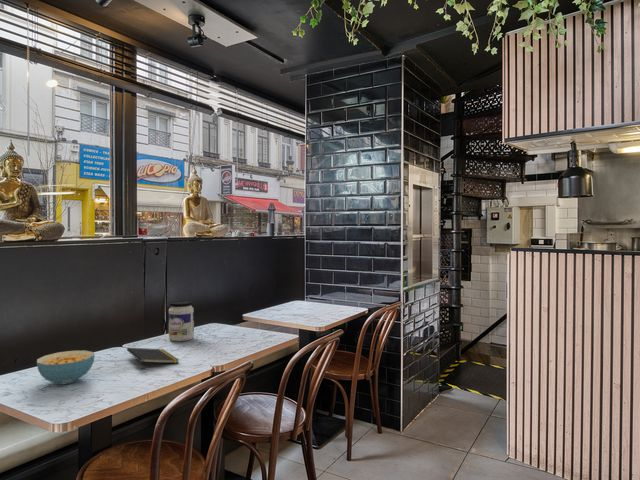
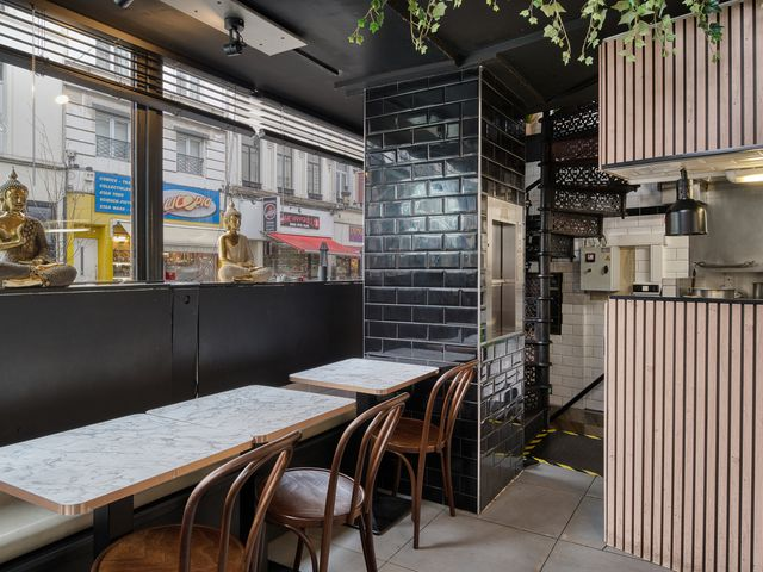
- cereal bowl (66, 369)
- notepad (152, 355)
- jar (181, 320)
